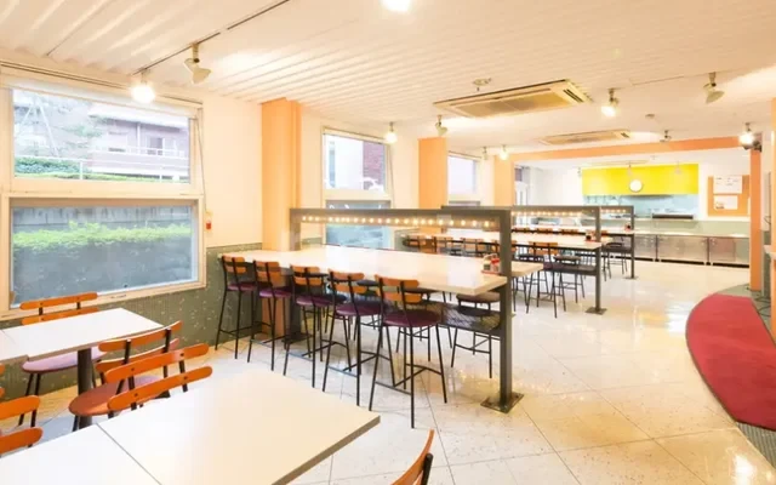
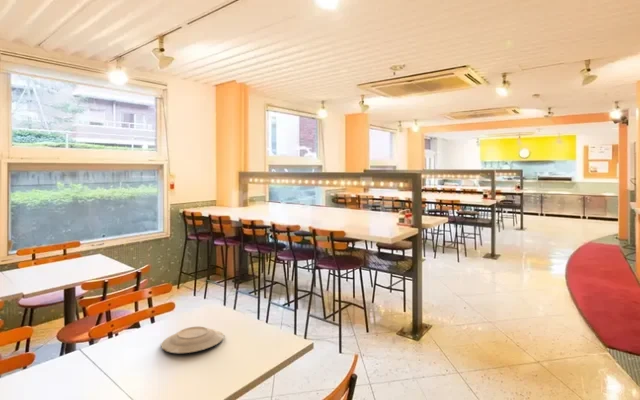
+ plate (193, 336)
